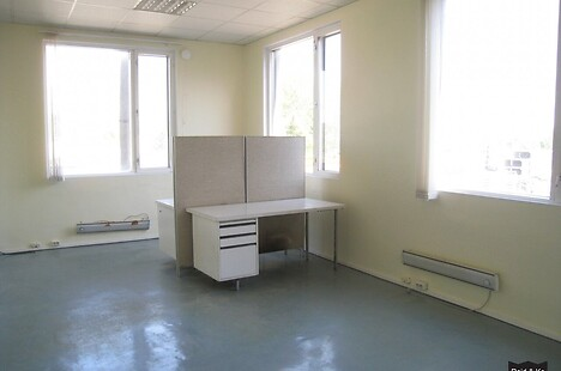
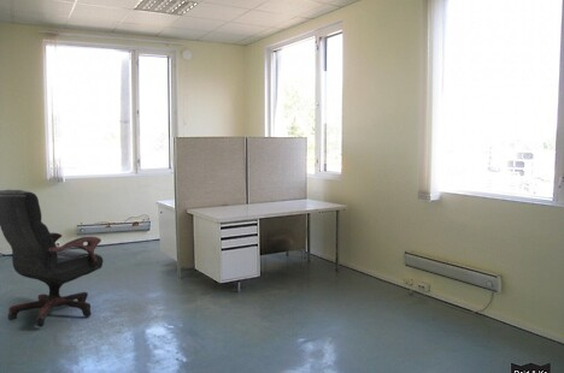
+ office chair (52, 250)
